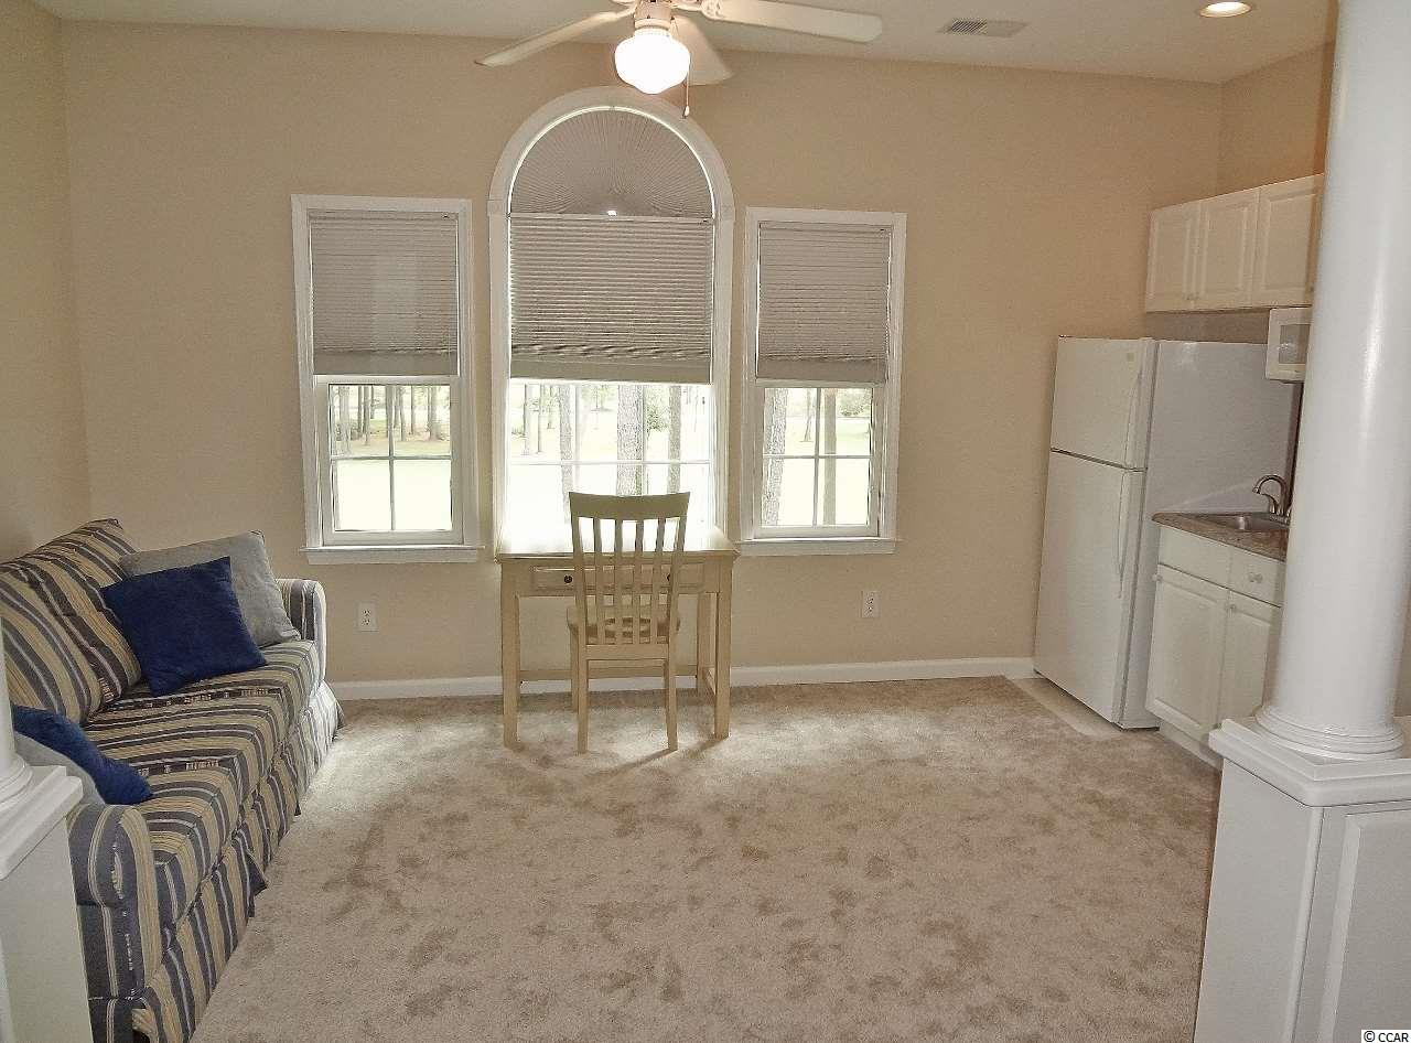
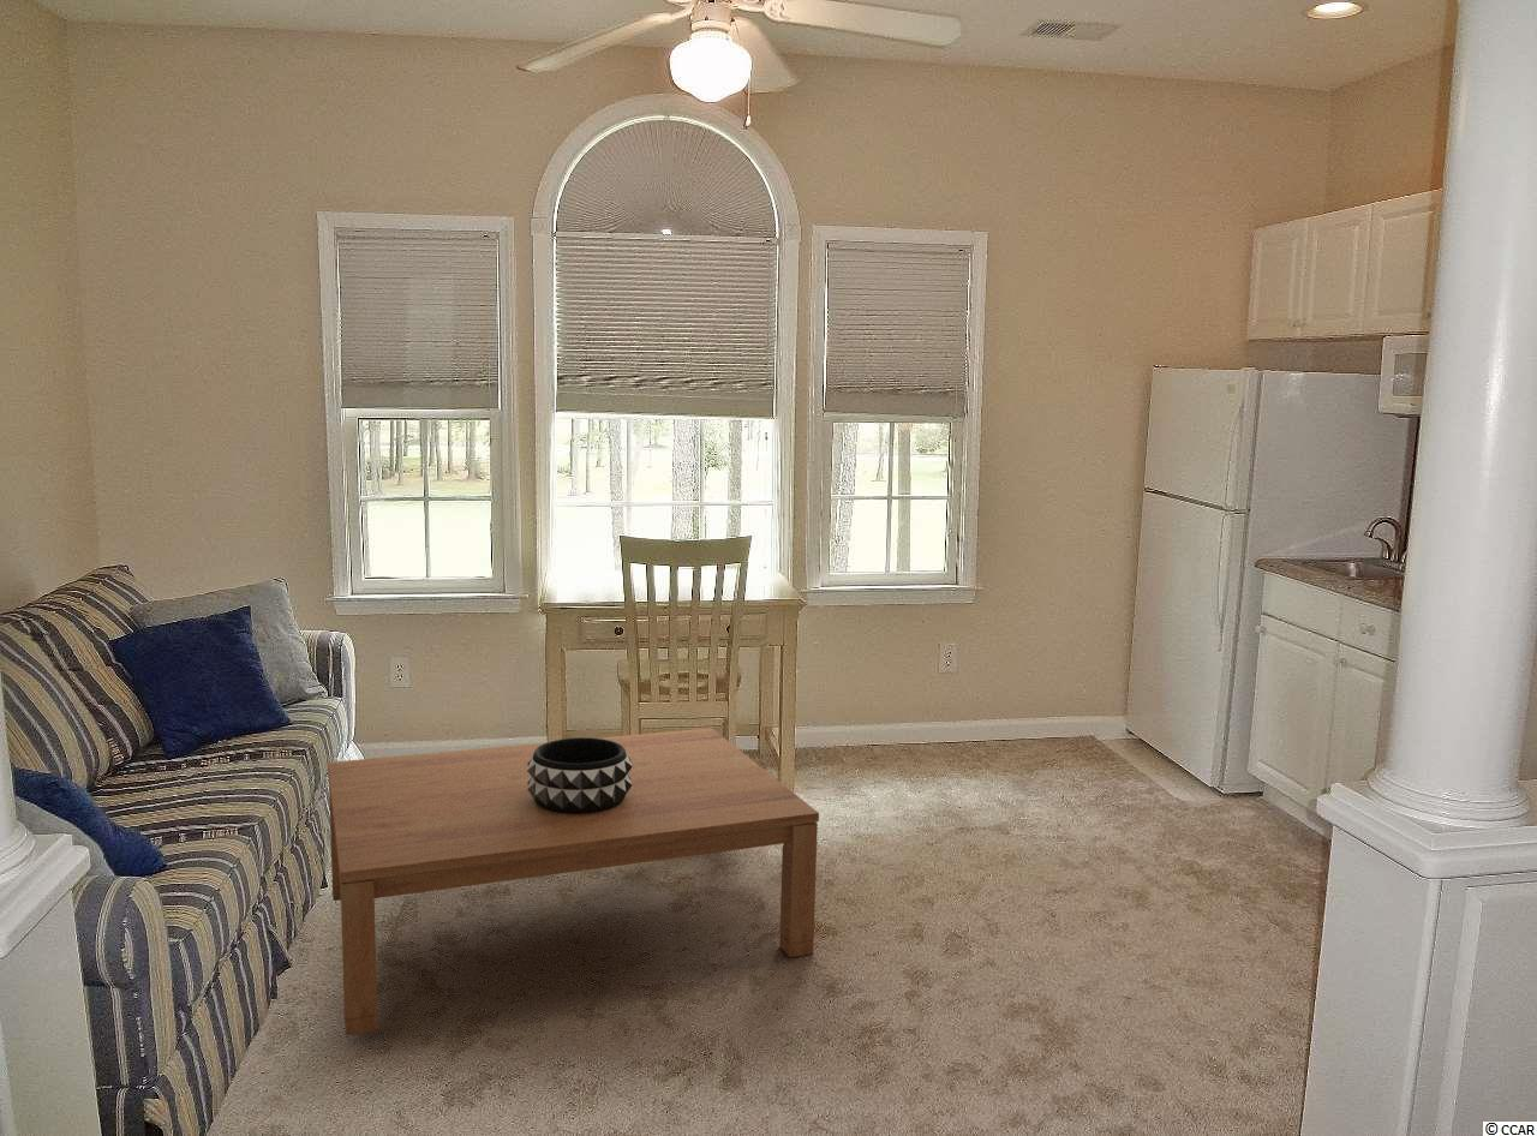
+ decorative bowl (579, 773)
+ coffee table (561, 854)
